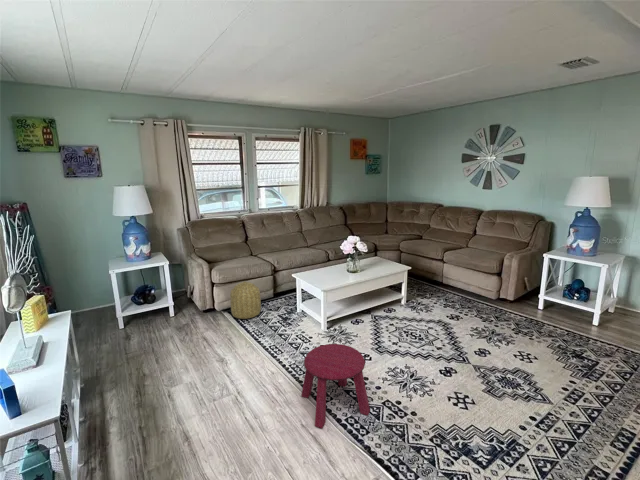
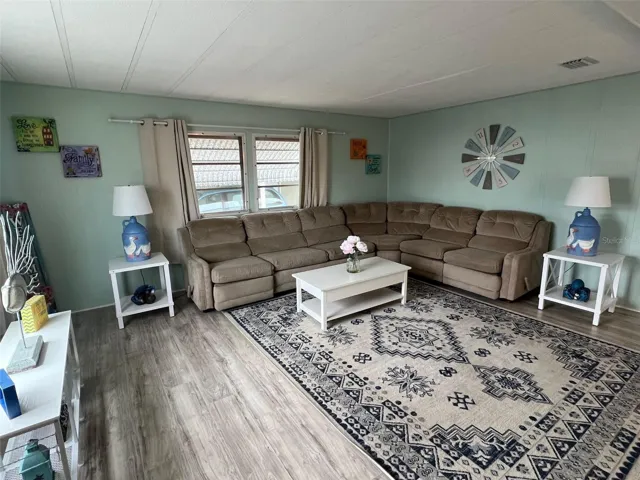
- basket (245, 298)
- stool (334, 379)
